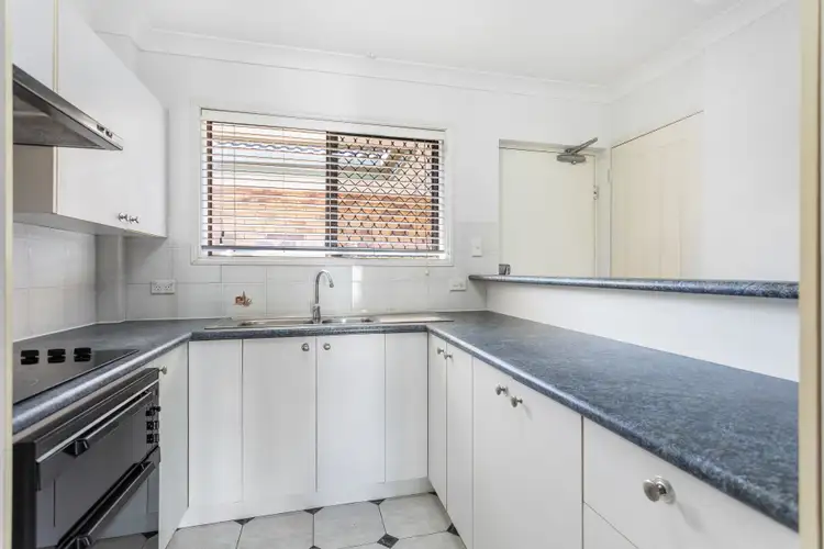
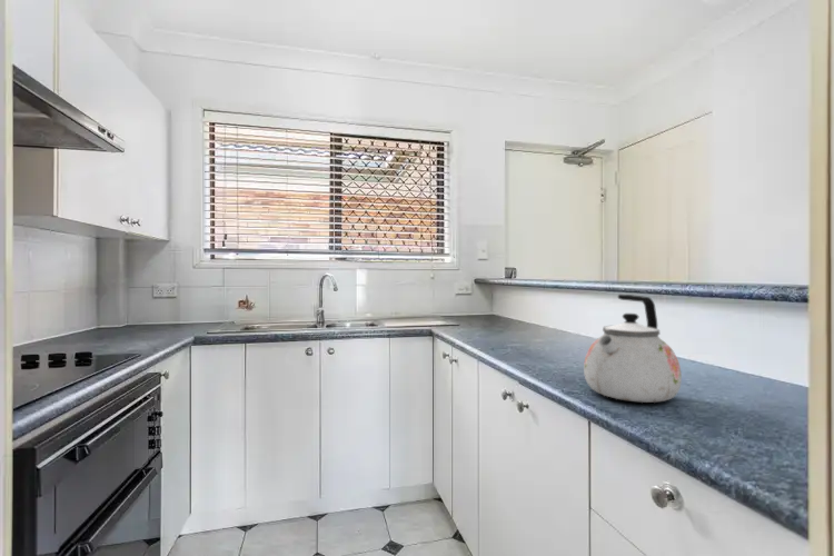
+ kettle (629, 345)
